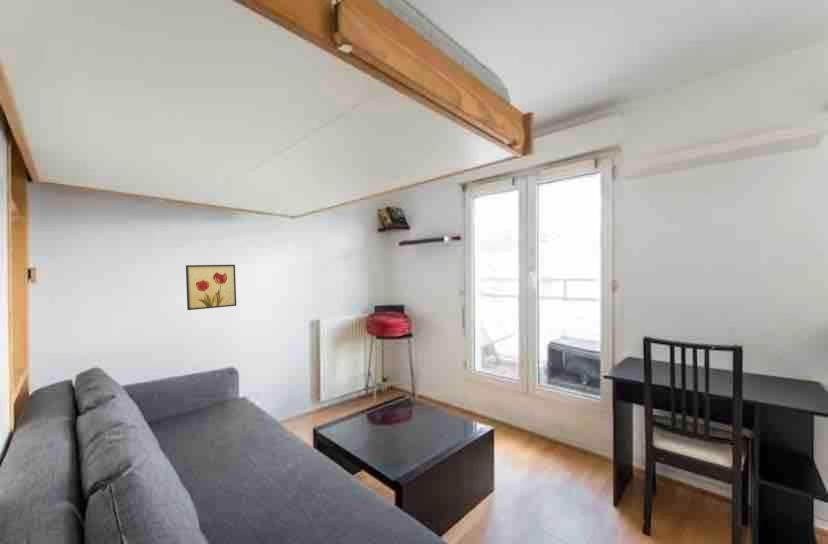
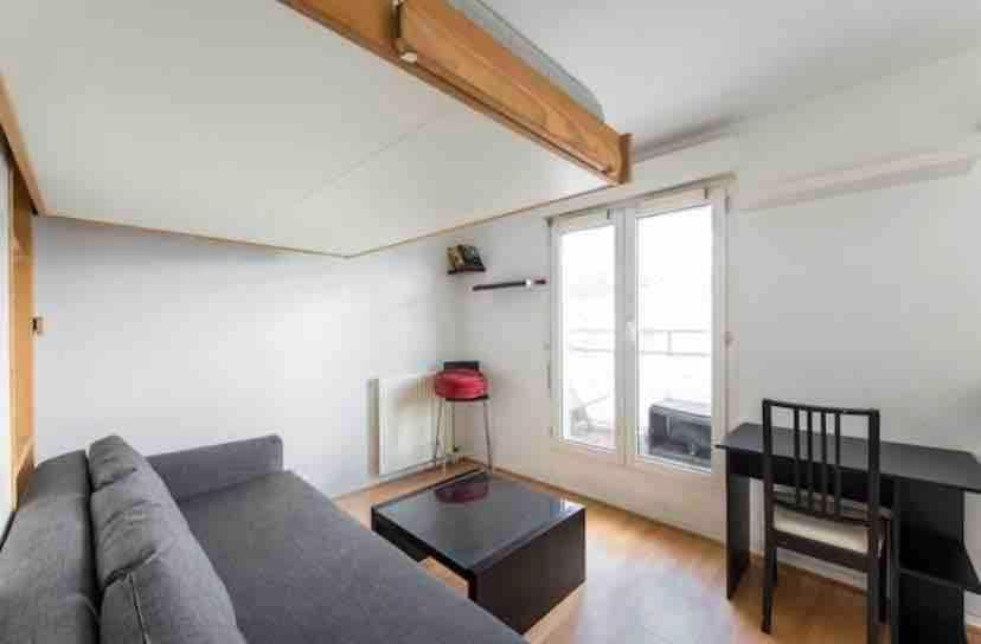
- wall art (211, 286)
